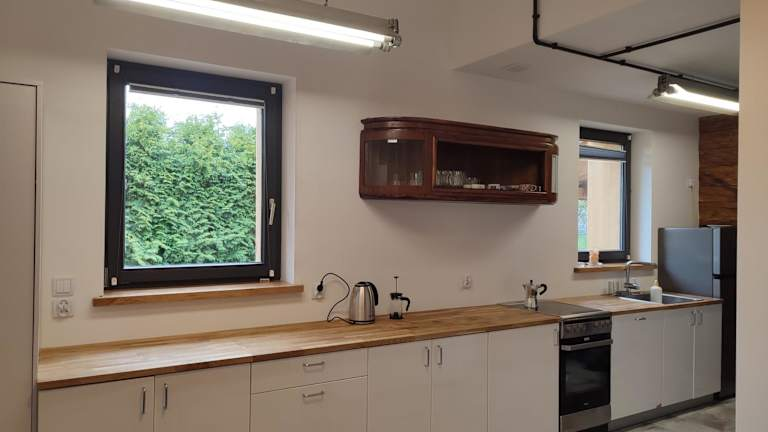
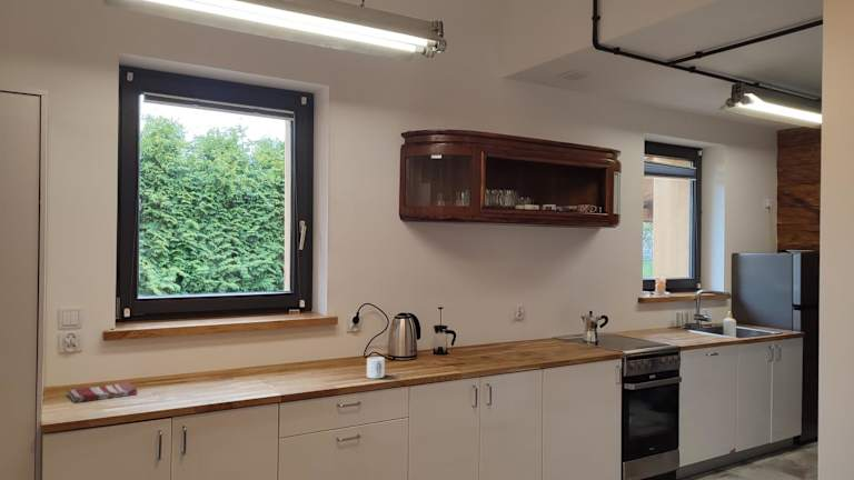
+ mug (374, 367)
+ dish towel (102, 390)
